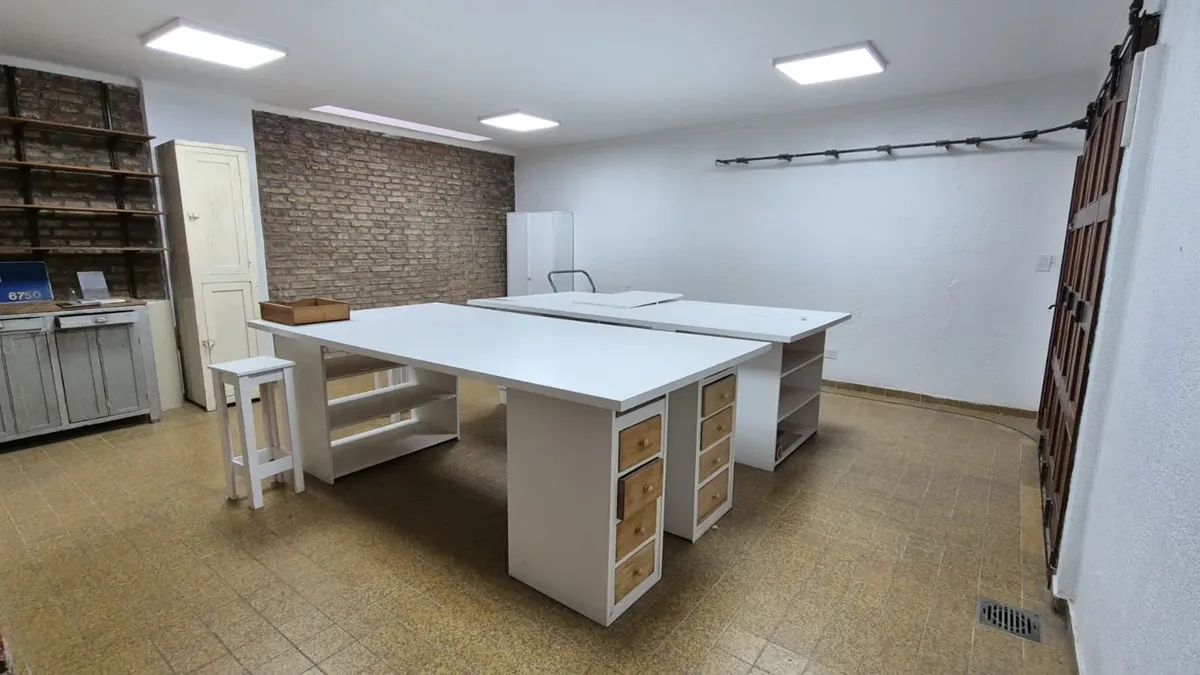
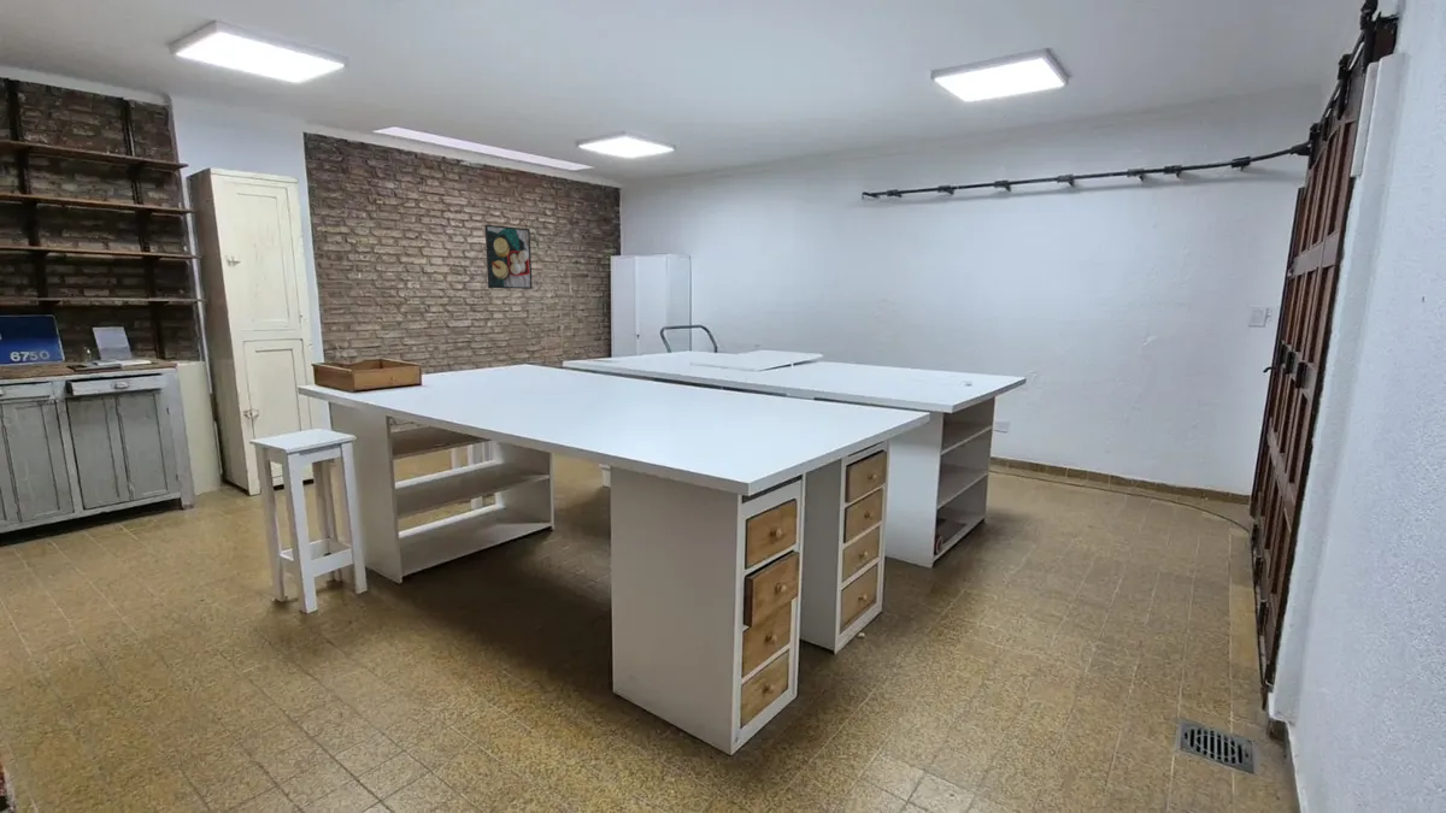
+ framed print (509, 258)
